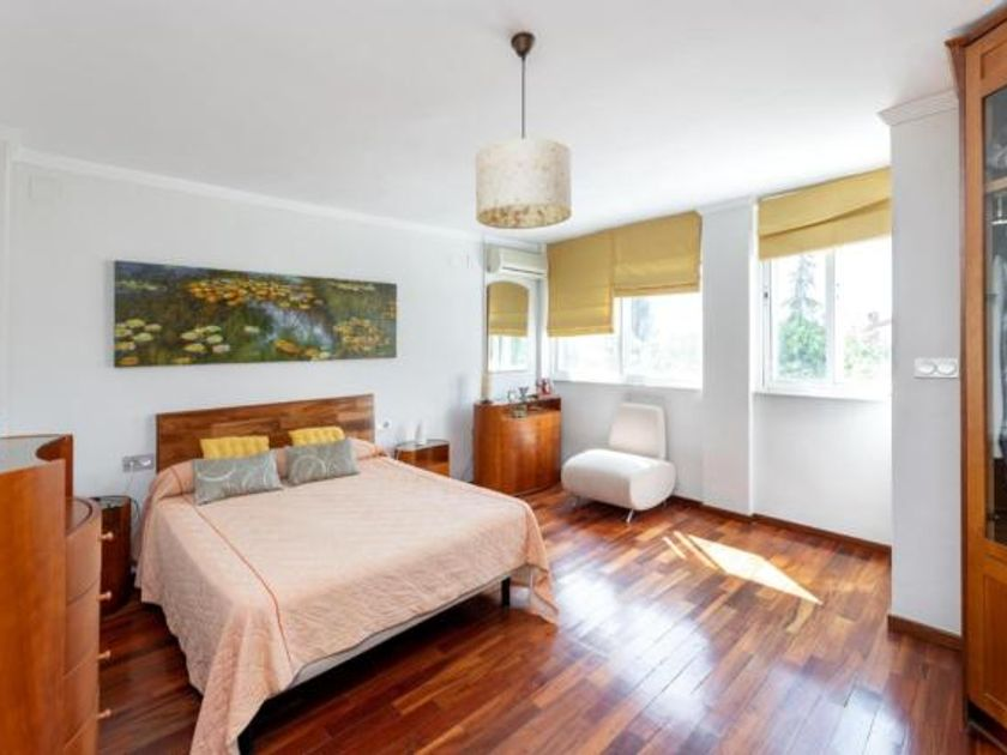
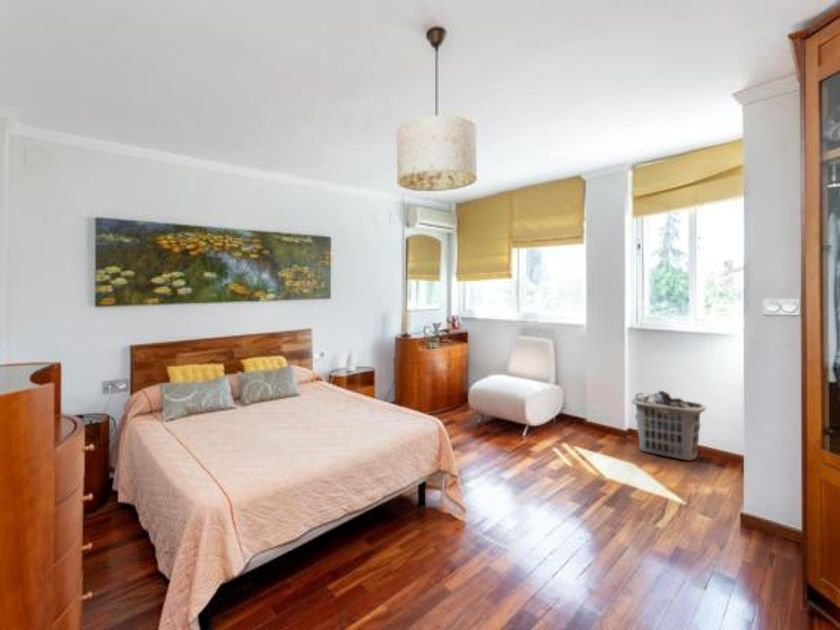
+ clothes hamper (667, 422)
